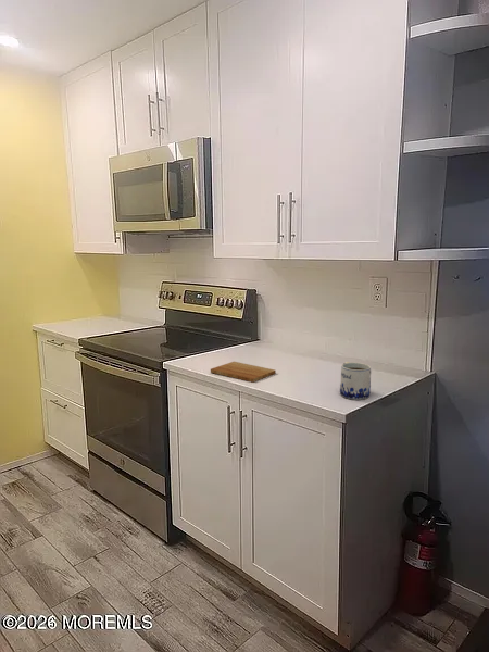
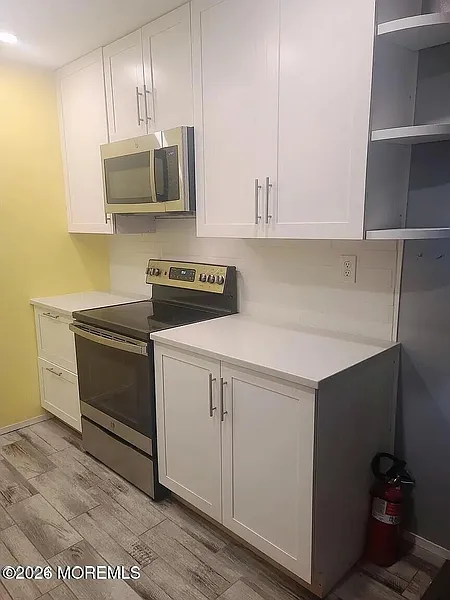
- cutting board (242, 371)
- mug (353, 379)
